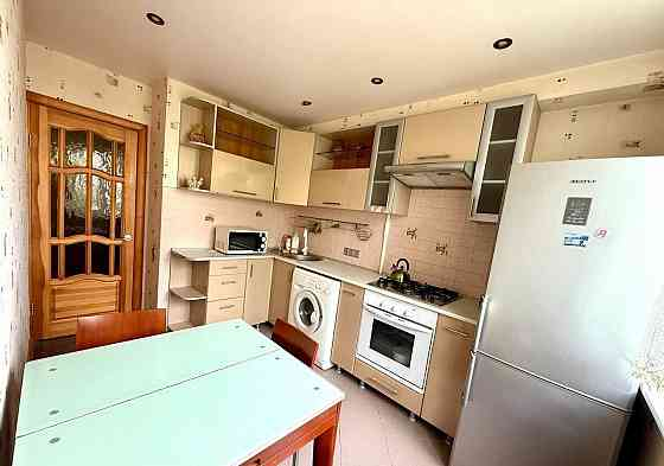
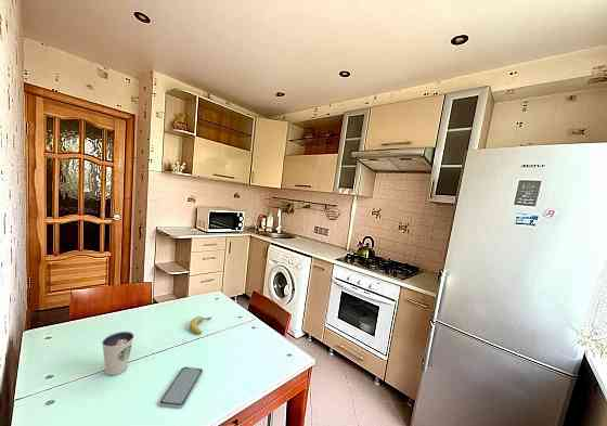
+ smartphone (182, 385)
+ fruit (197, 322)
+ dixie cup (117, 353)
